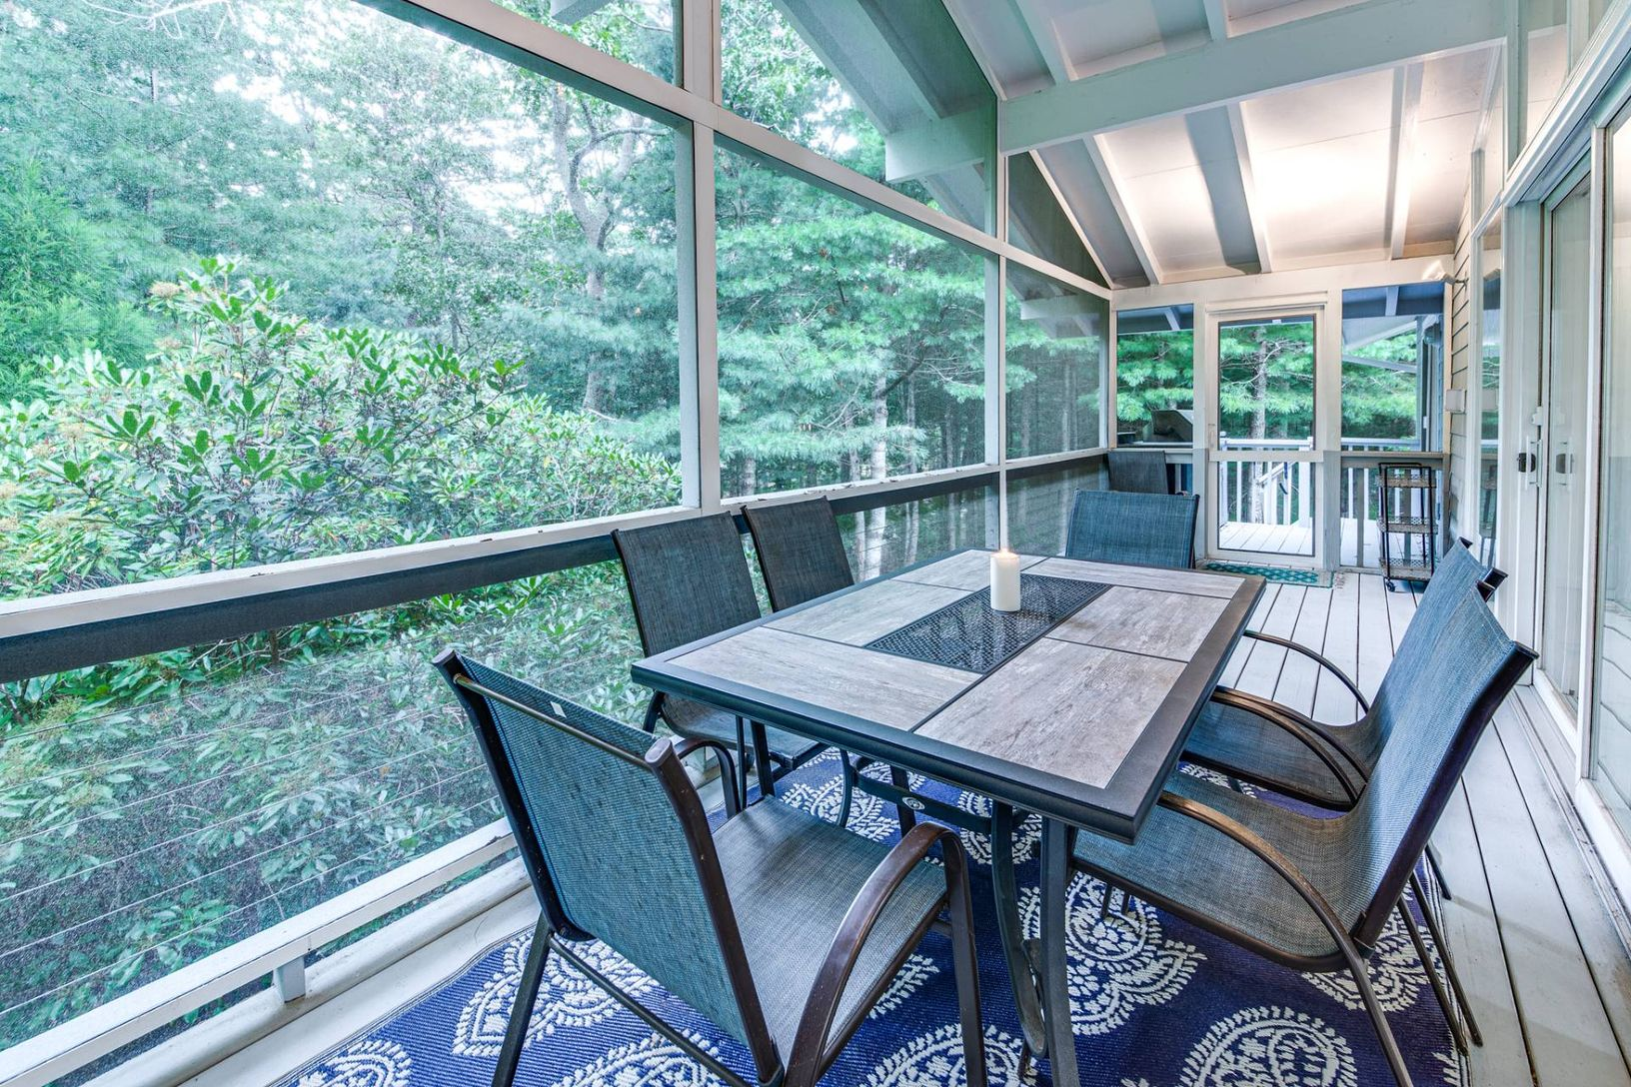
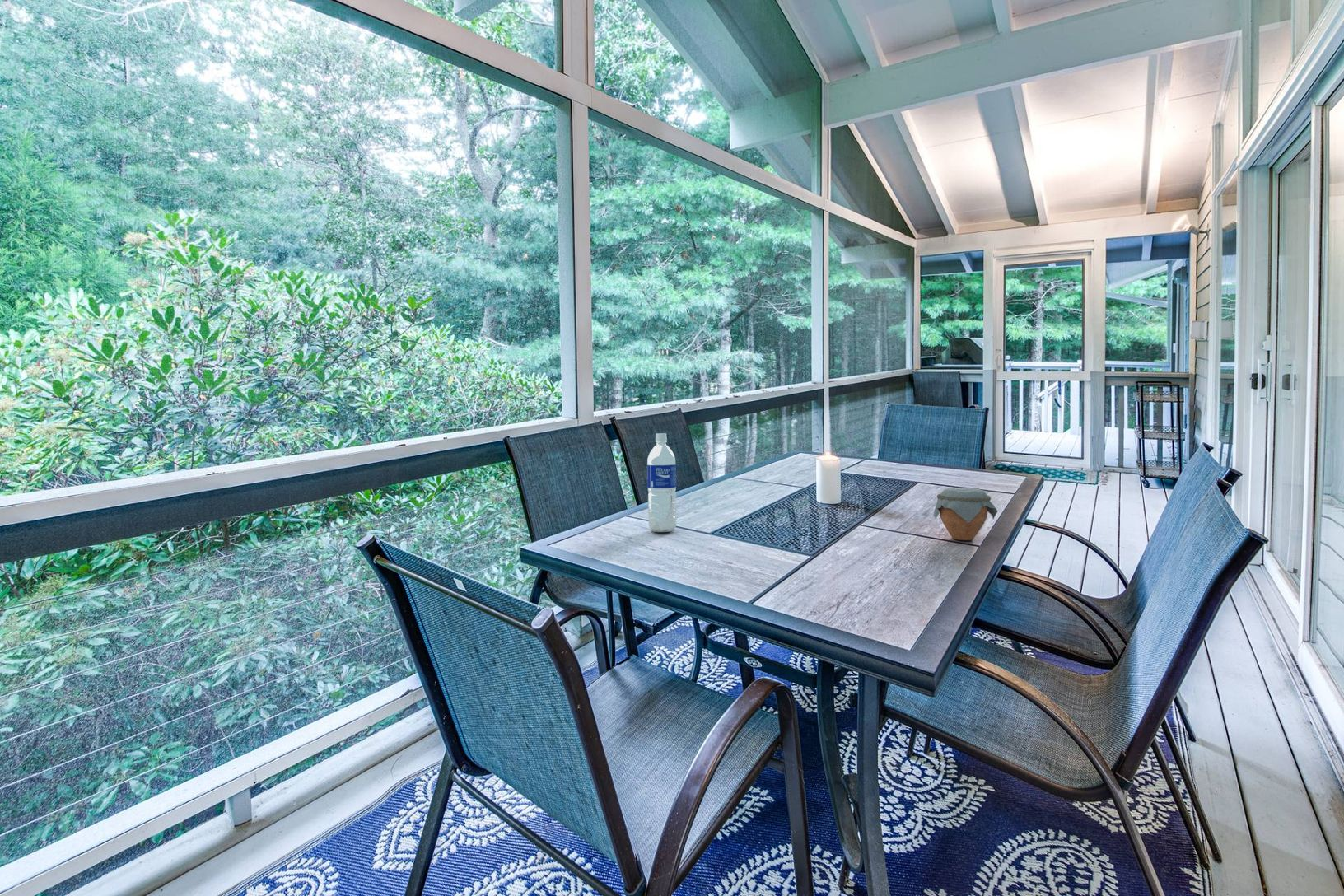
+ jar (962, 513)
+ water bottle (661, 482)
